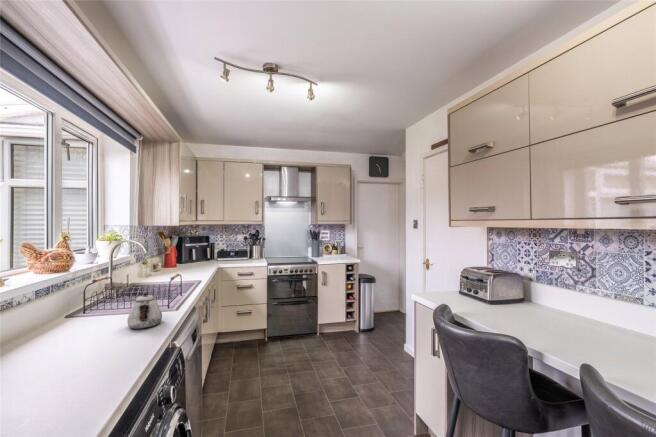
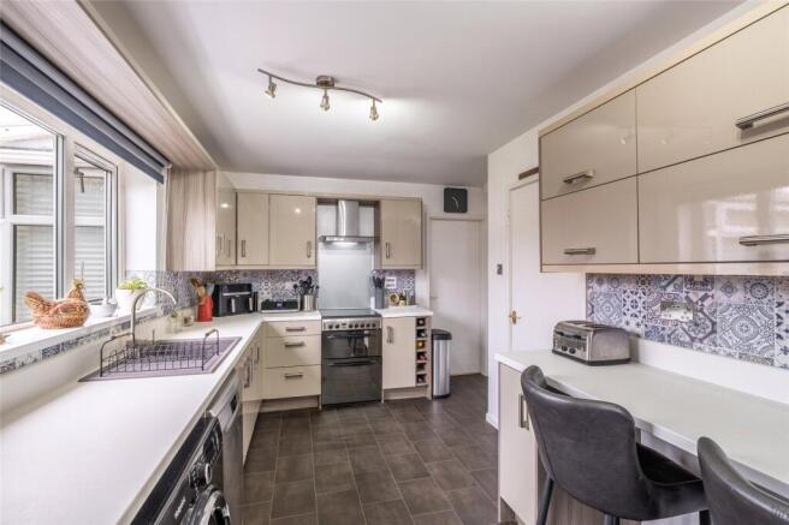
- teapot (145, 308)
